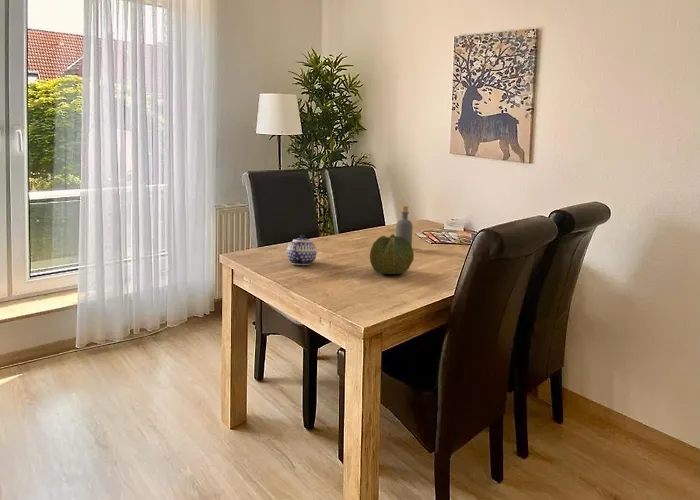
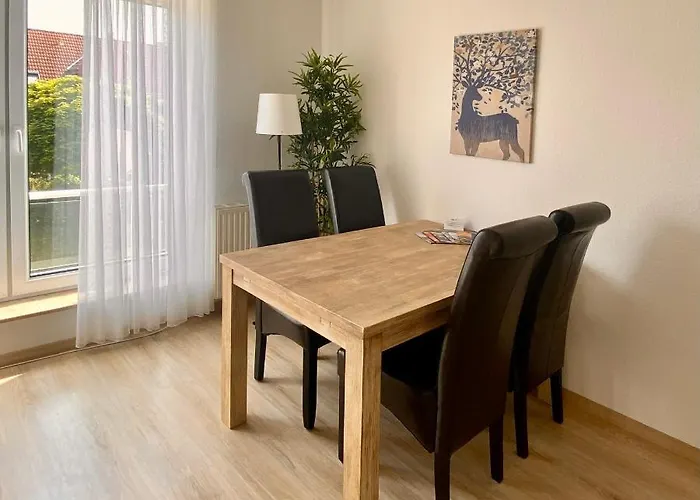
- cabbage (391, 253)
- bottle (404, 227)
- teapot (301, 249)
